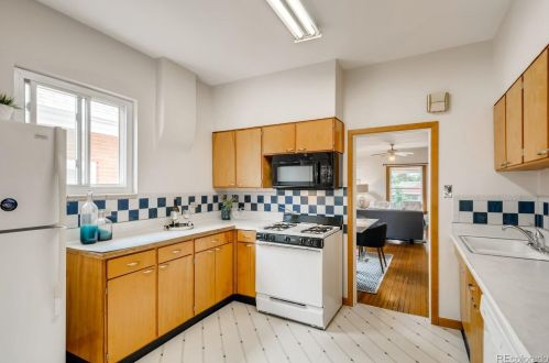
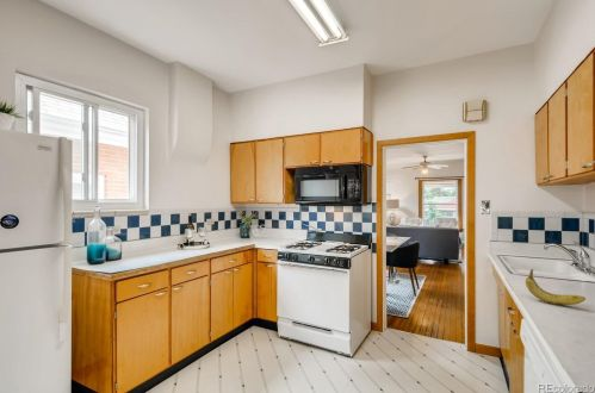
+ fruit (551, 293)
